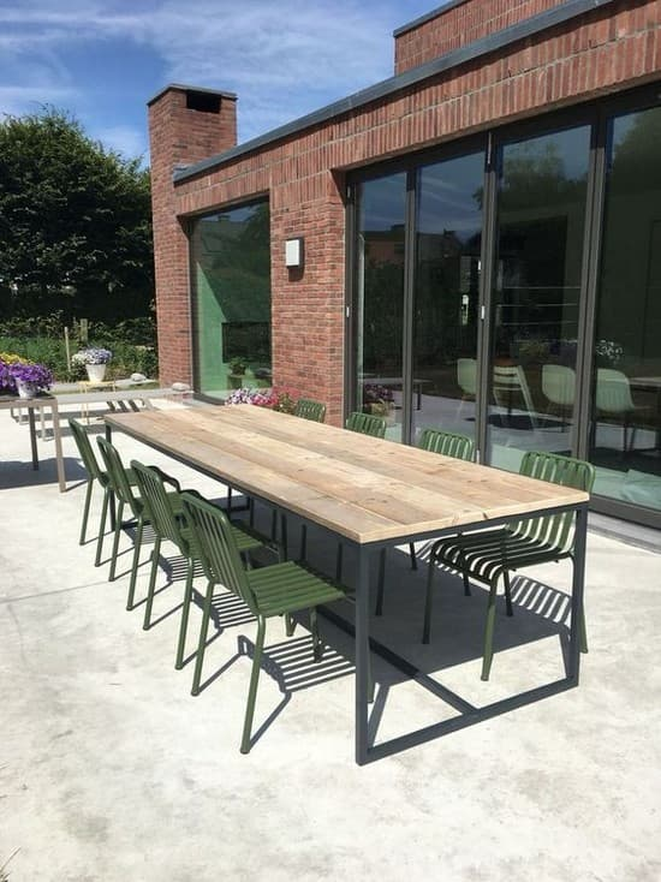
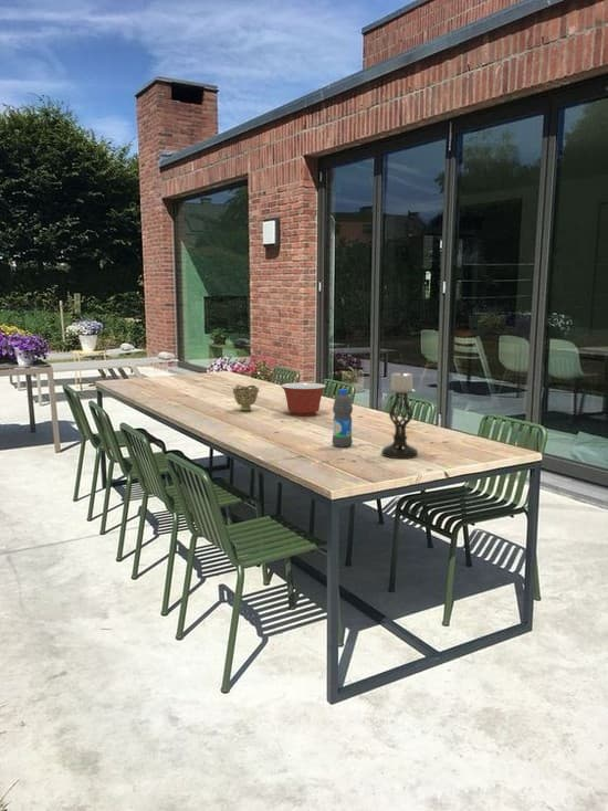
+ decorative bowl (245, 398)
+ mixing bowl (303, 399)
+ candle holder (400, 412)
+ water bottle (342, 417)
